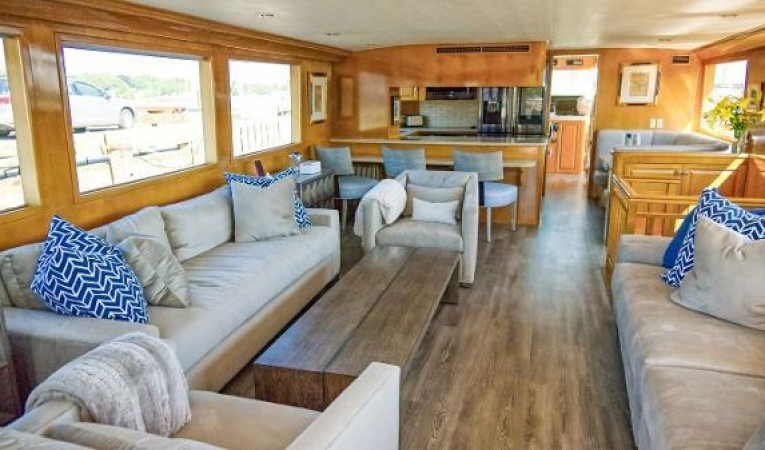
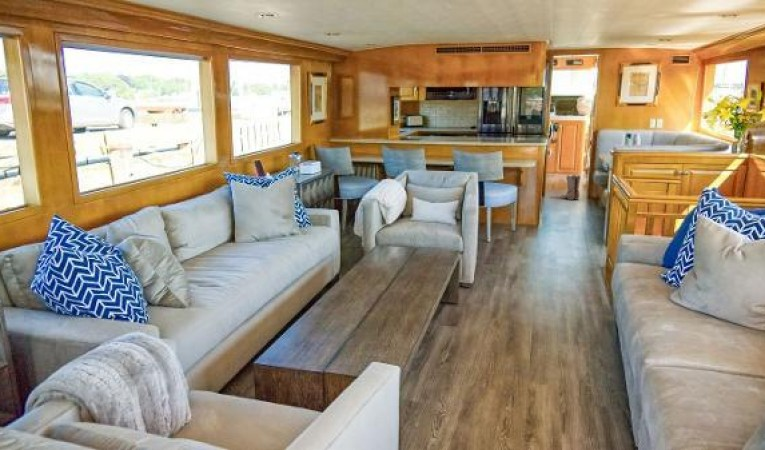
+ boots (570, 186)
